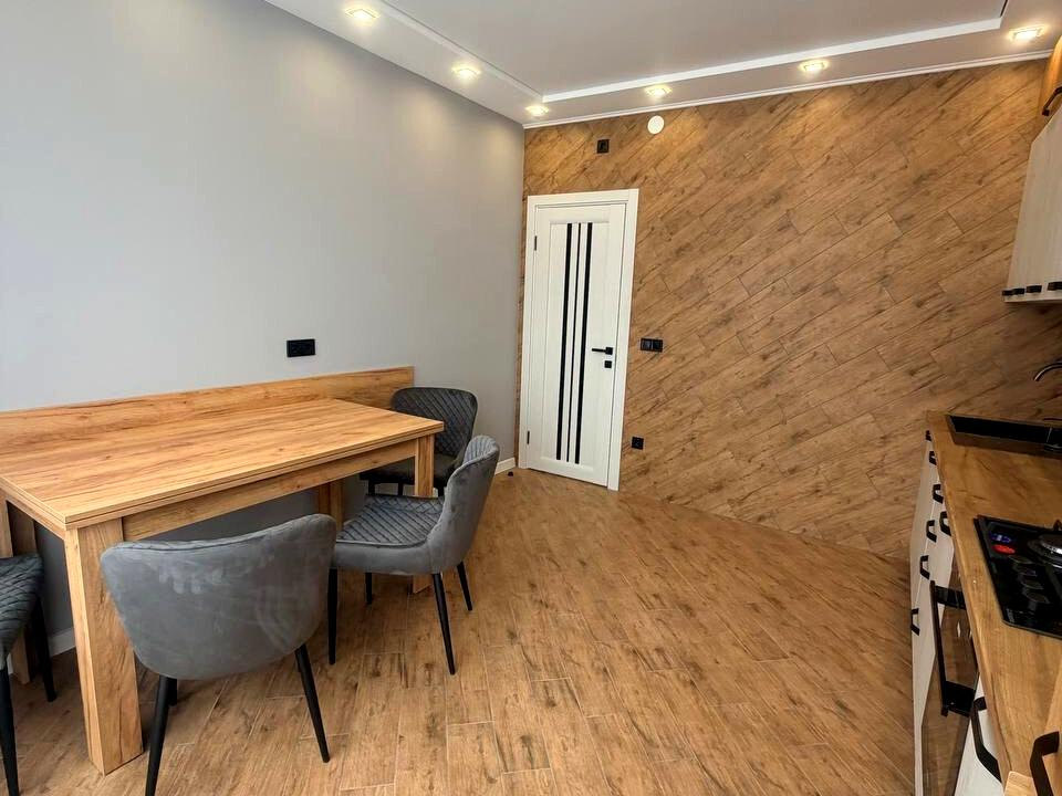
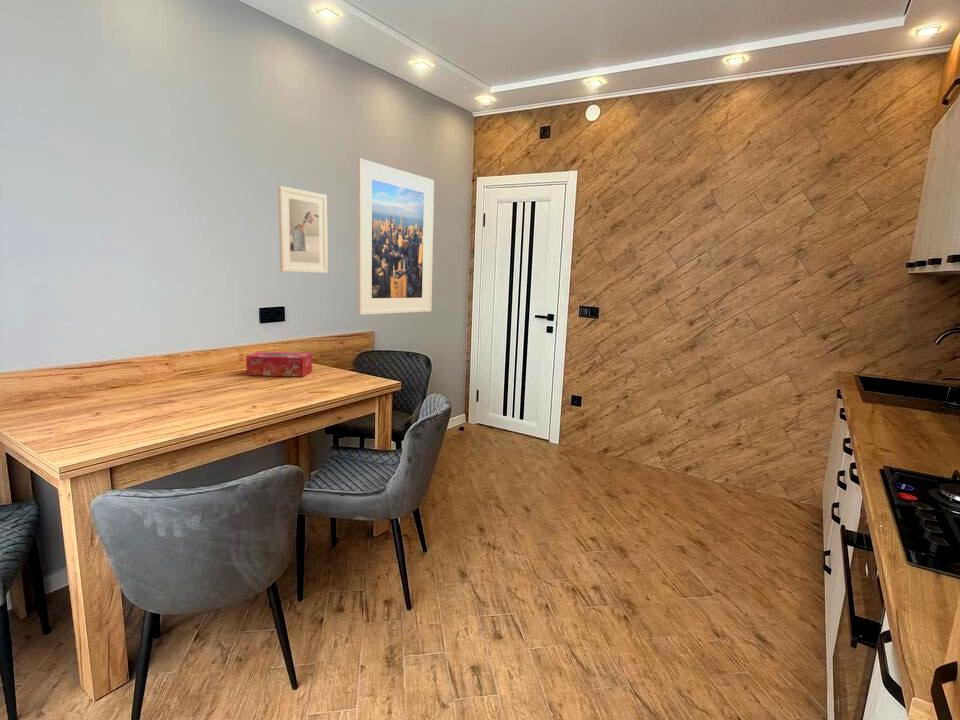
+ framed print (398, 243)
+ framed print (304, 232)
+ tissue box (280, 363)
